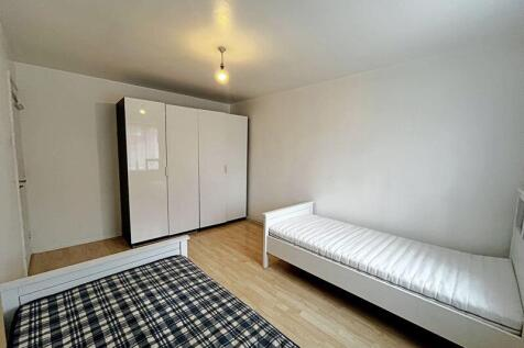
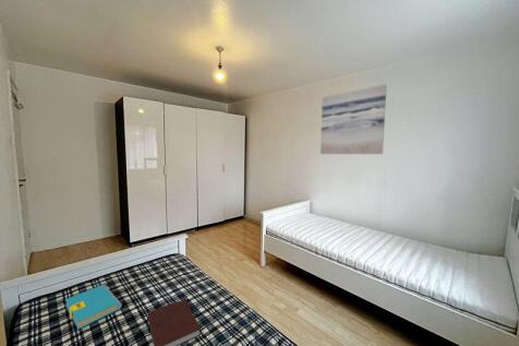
+ wall art (350, 123)
+ book (93, 303)
+ notebook (172, 323)
